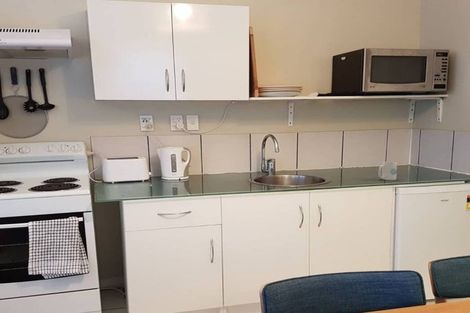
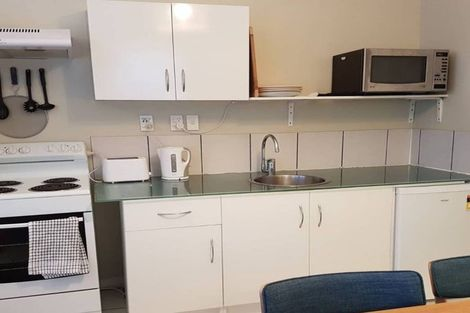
- mug (386, 171)
